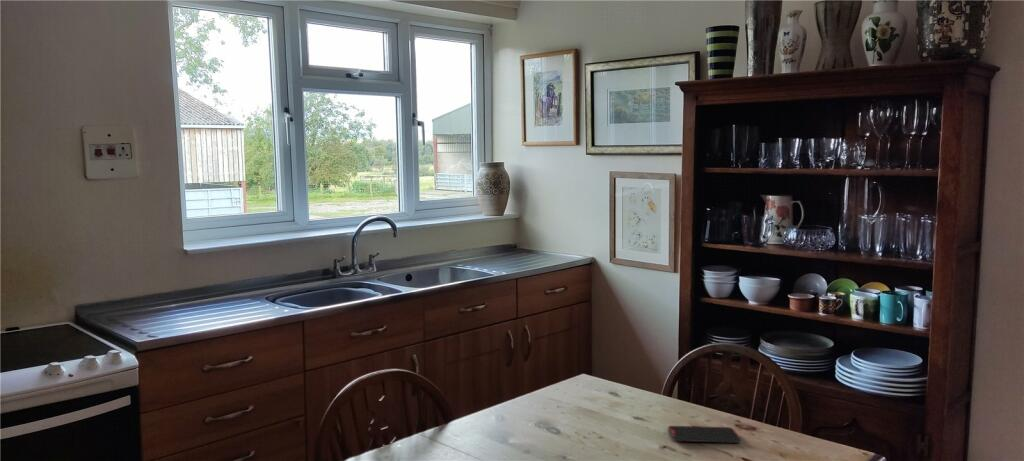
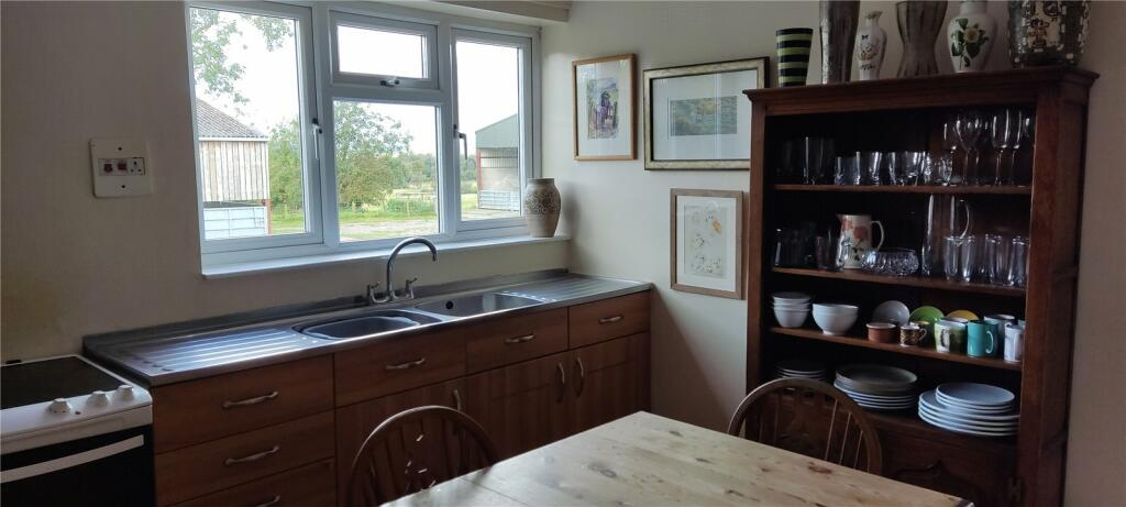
- smartphone (703, 434)
